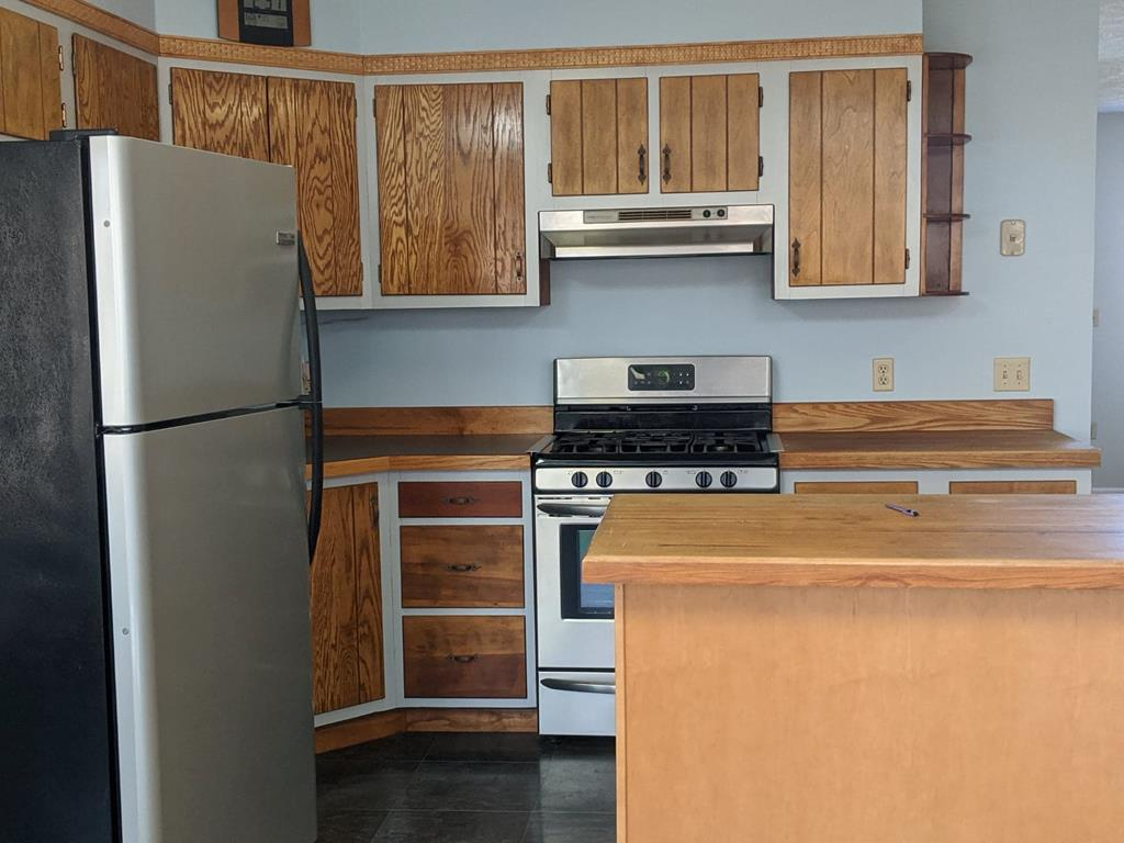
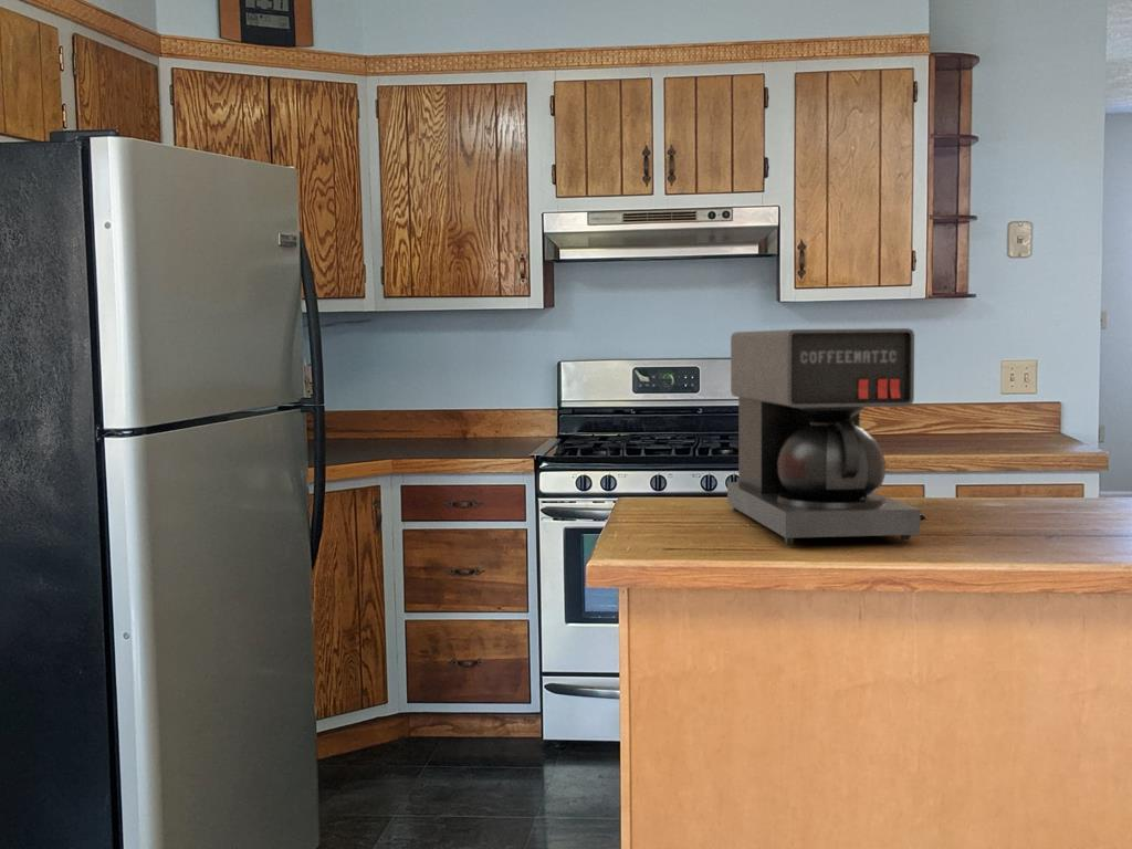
+ coffee maker (814, 428)
